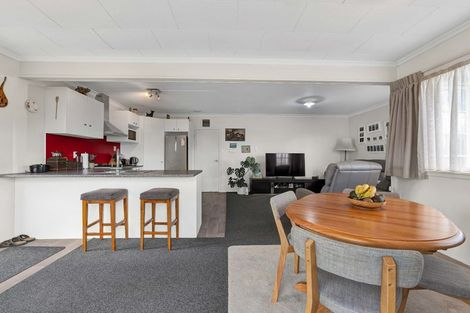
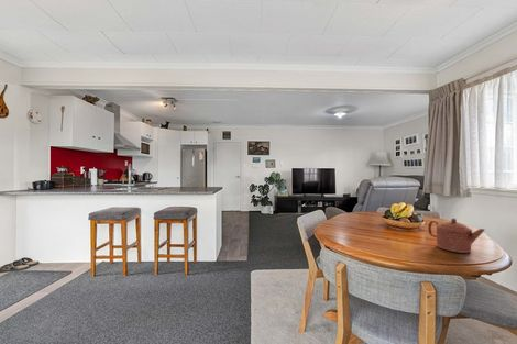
+ teapot (453, 233)
